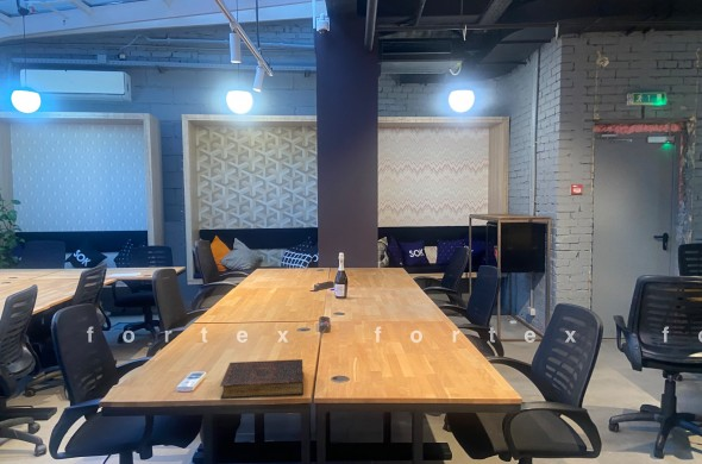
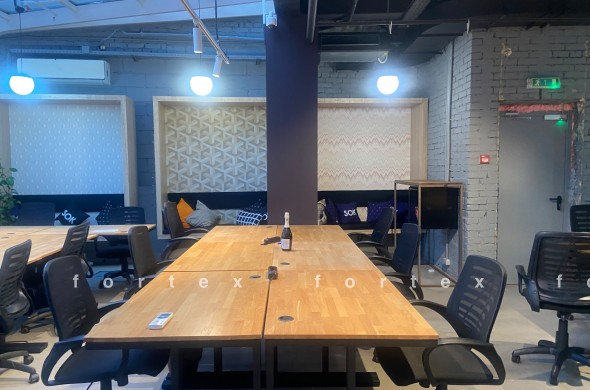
- book (264, 377)
